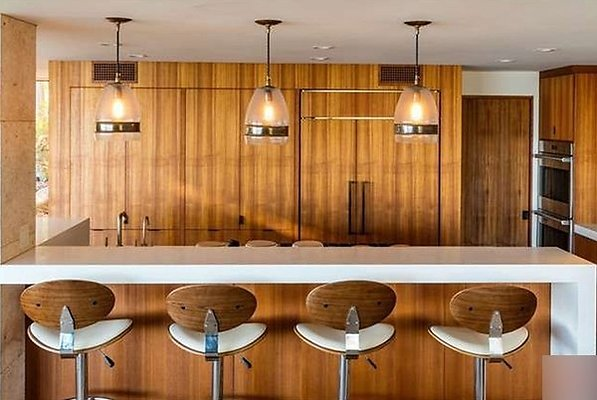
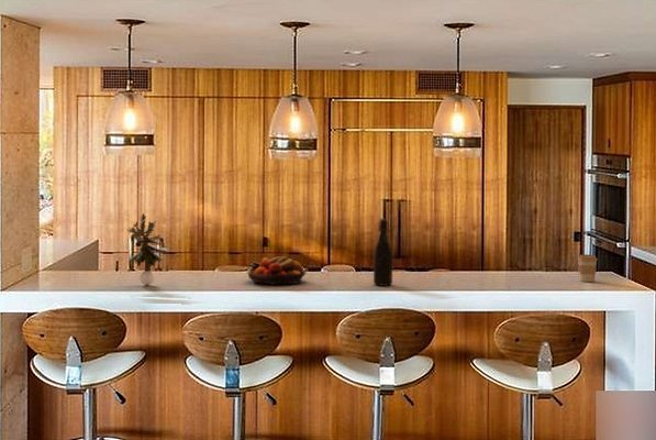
+ coffee cup (587, 267)
+ fruit bowl (276, 268)
+ bottle (382, 251)
+ potted plant (145, 250)
